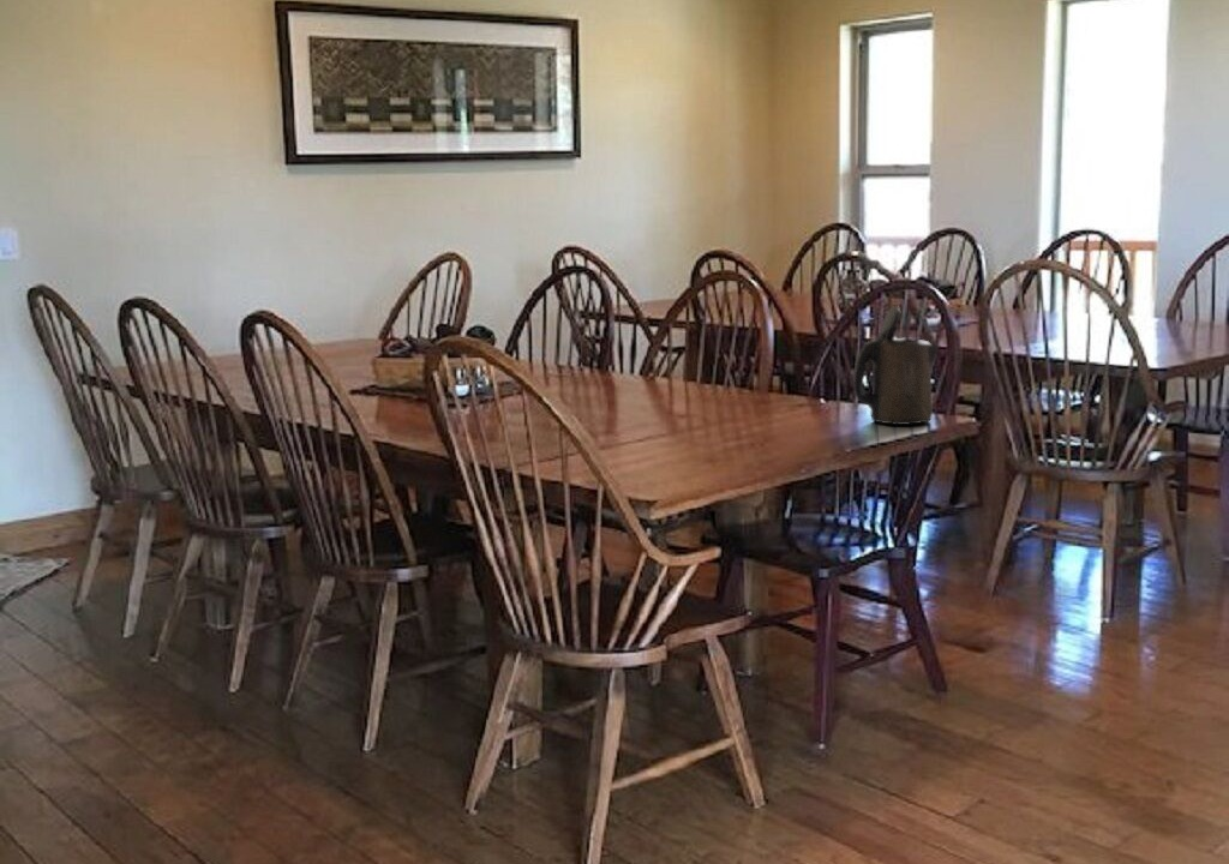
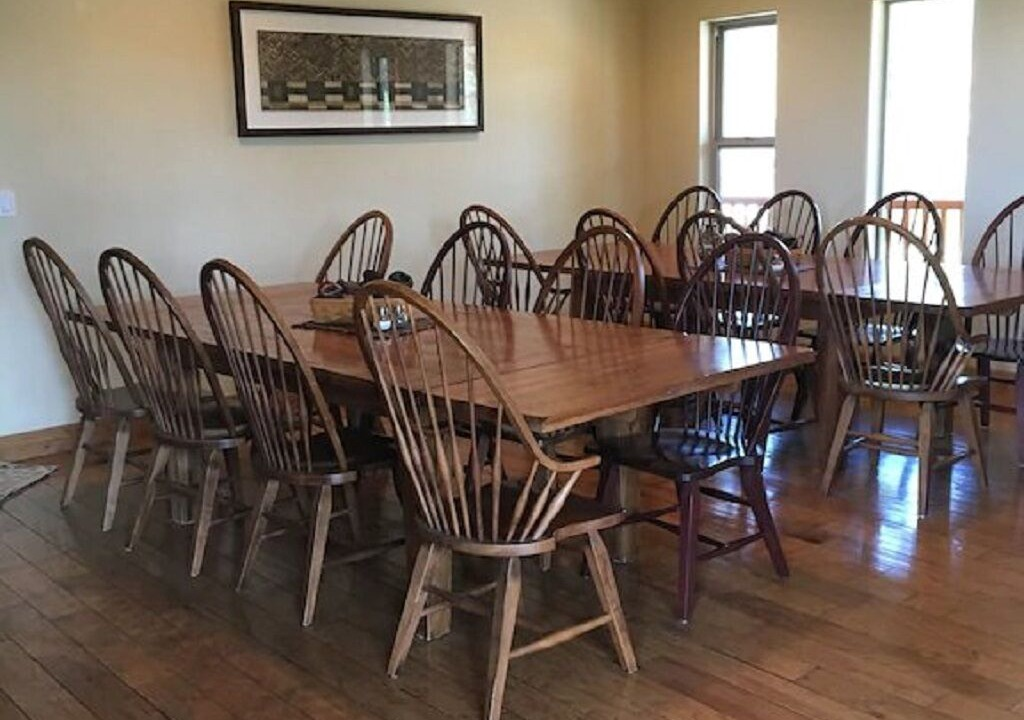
- electric kettle (895, 362)
